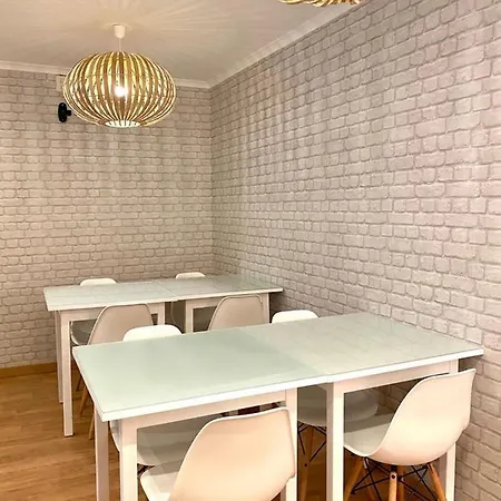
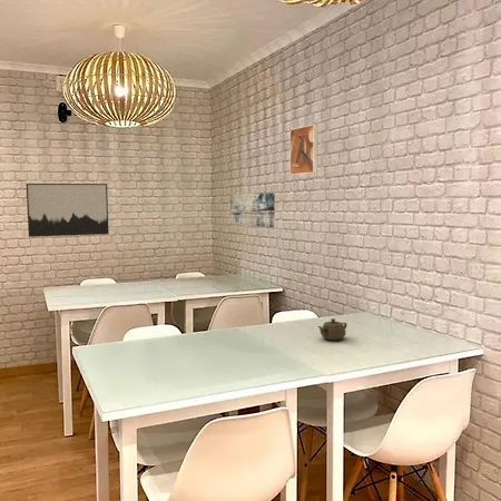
+ wall art (250, 209)
+ teapot (332, 328)
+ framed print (303, 150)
+ wall art (68, 209)
